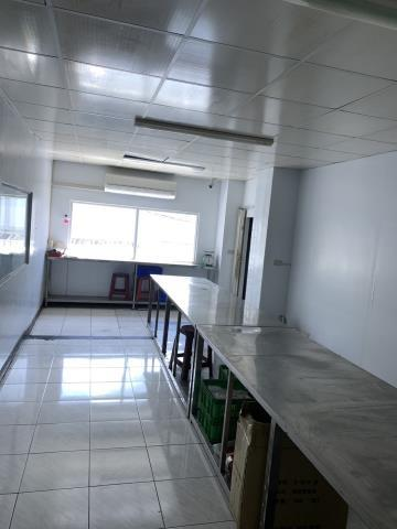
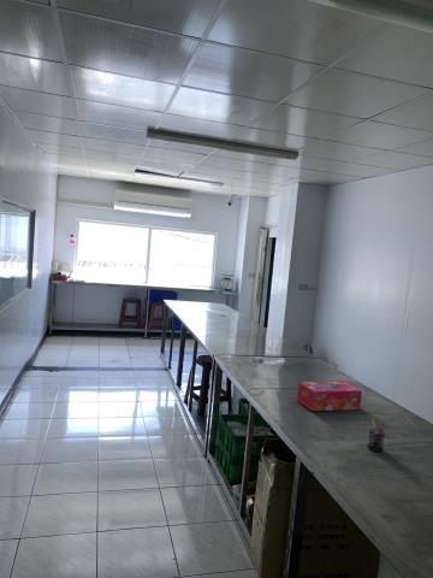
+ tissue box (328, 395)
+ pen holder (379, 434)
